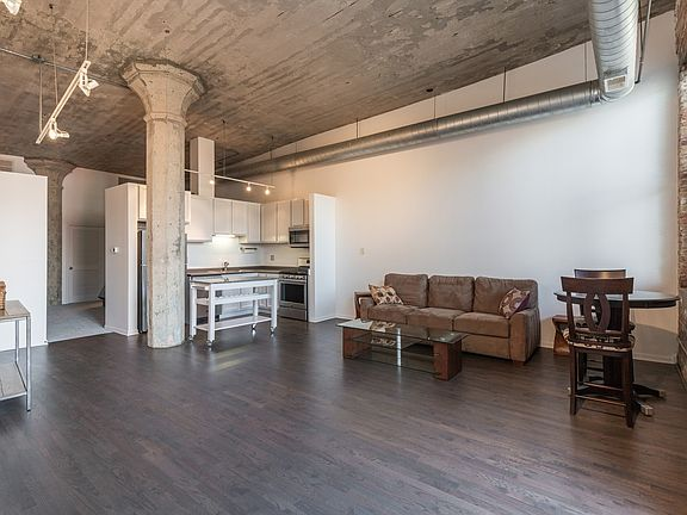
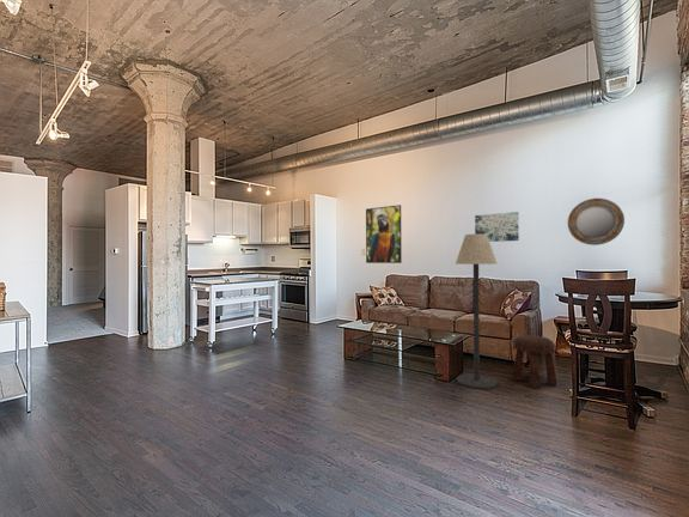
+ stool (533, 359)
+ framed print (383, 235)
+ floor lamp (476, 308)
+ wall art (495, 227)
+ home mirror (595, 221)
